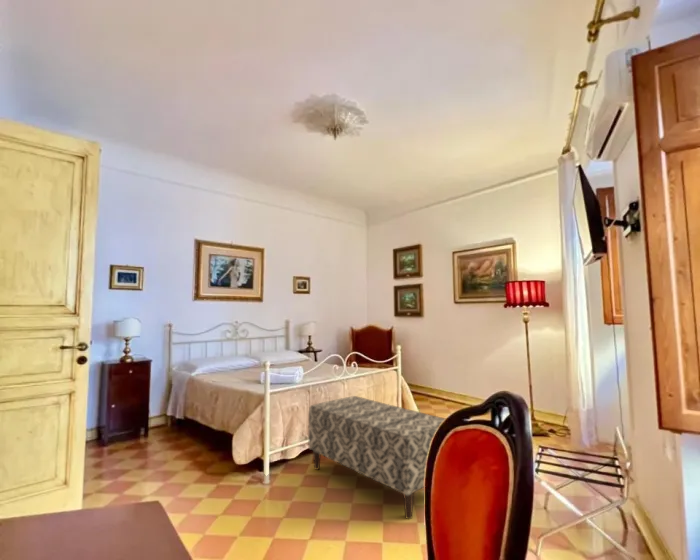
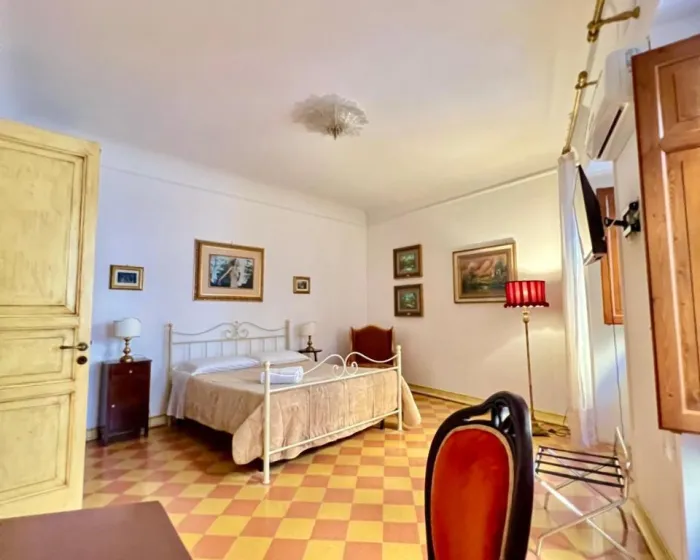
- bench (375, 446)
